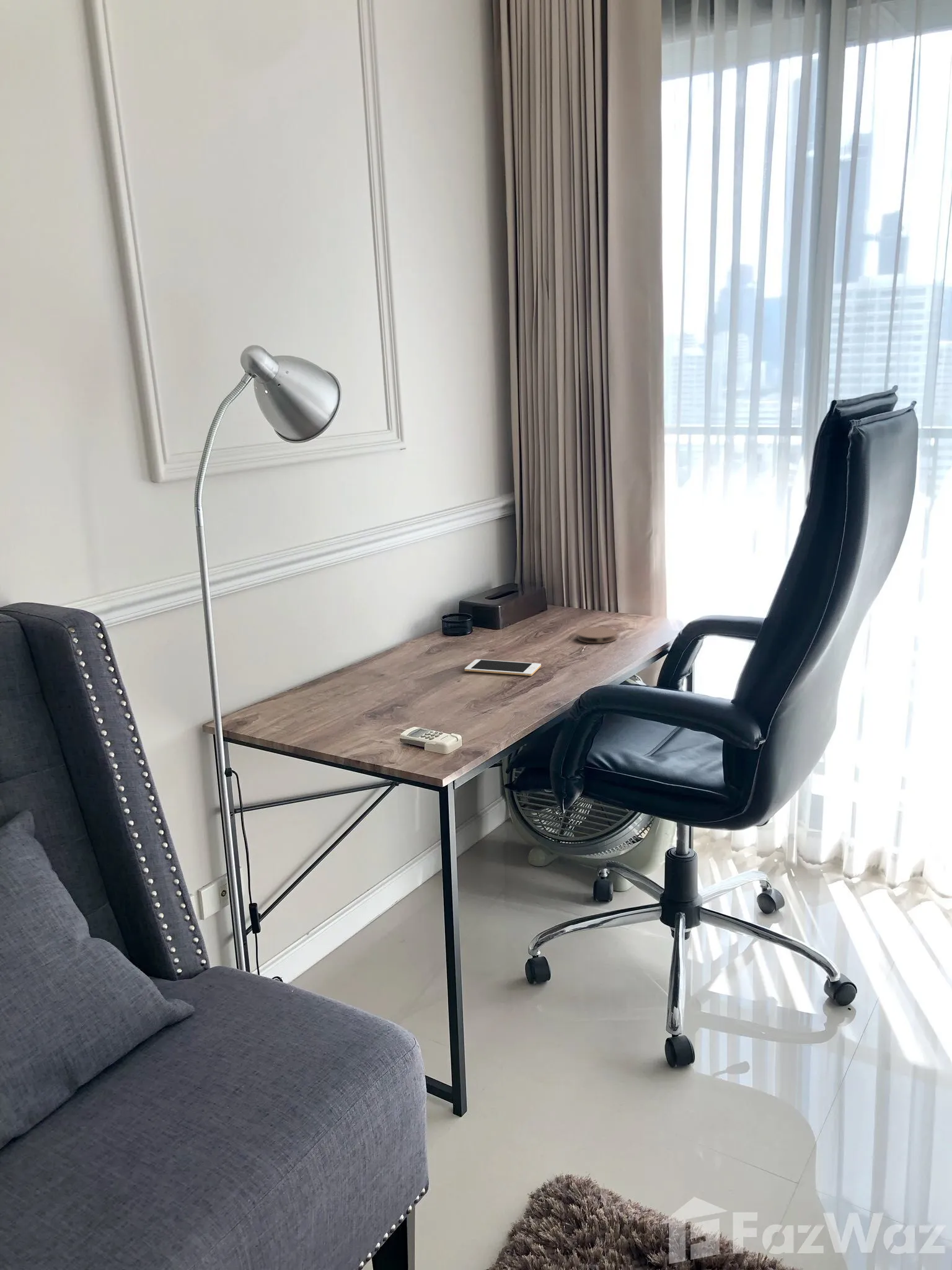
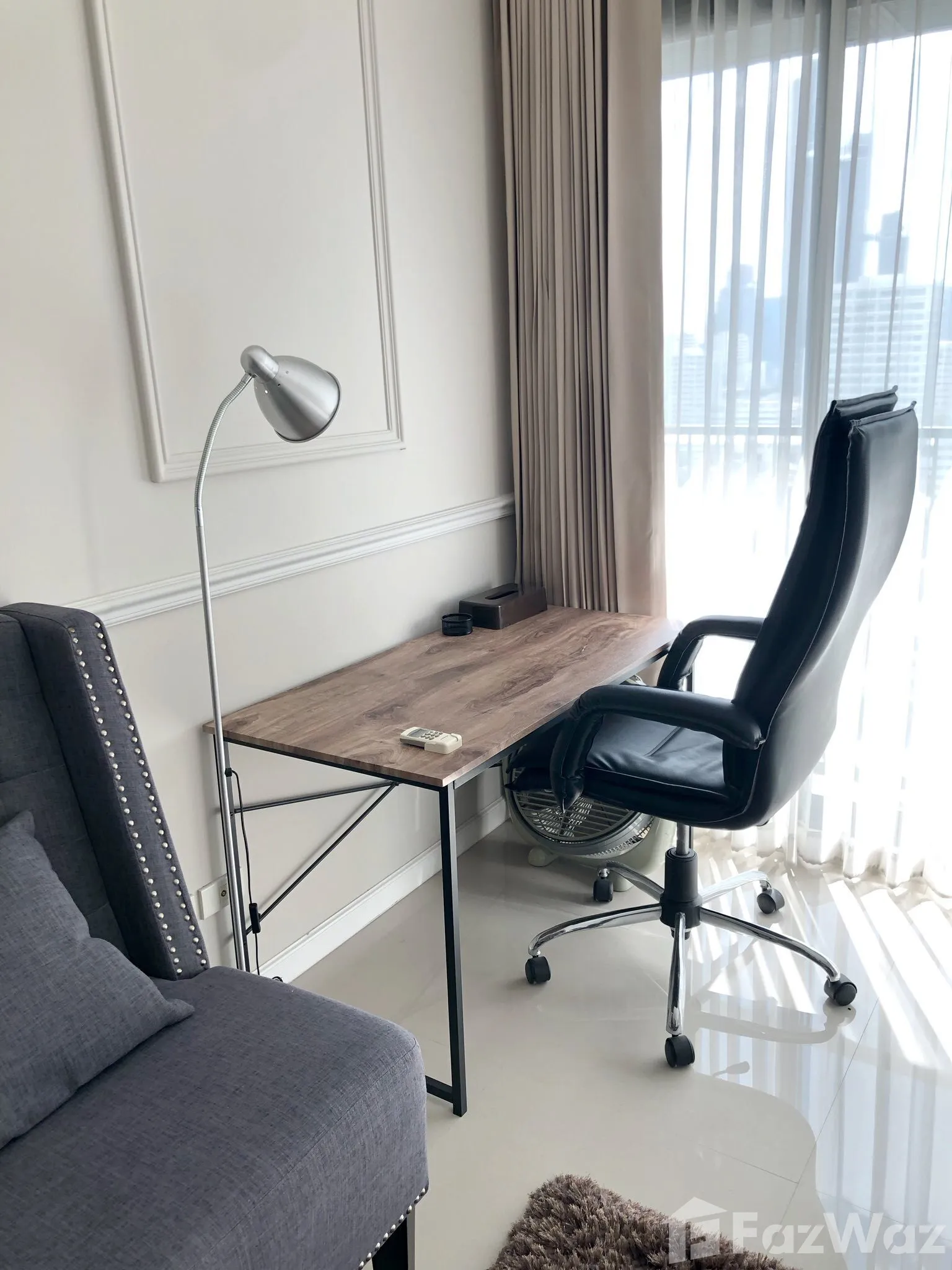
- coaster (597, 635)
- cell phone (503, 667)
